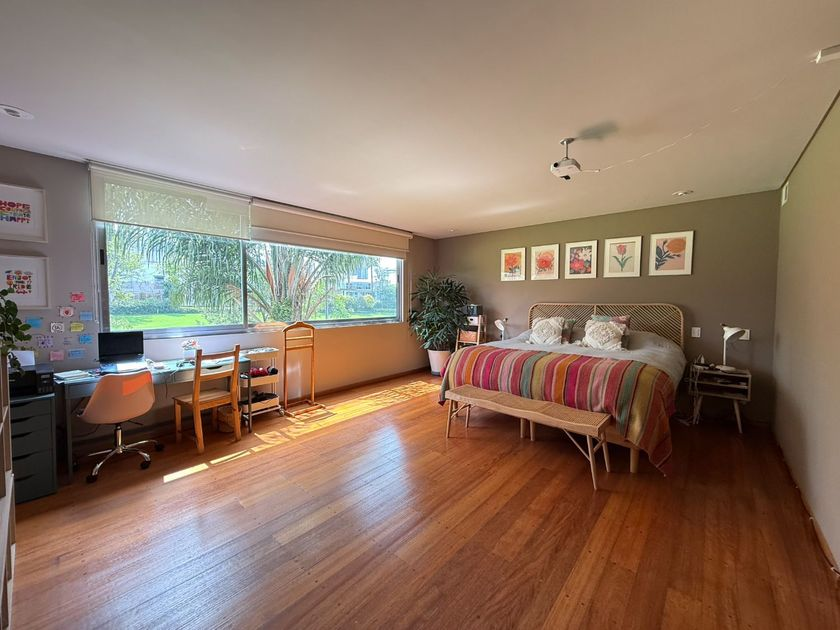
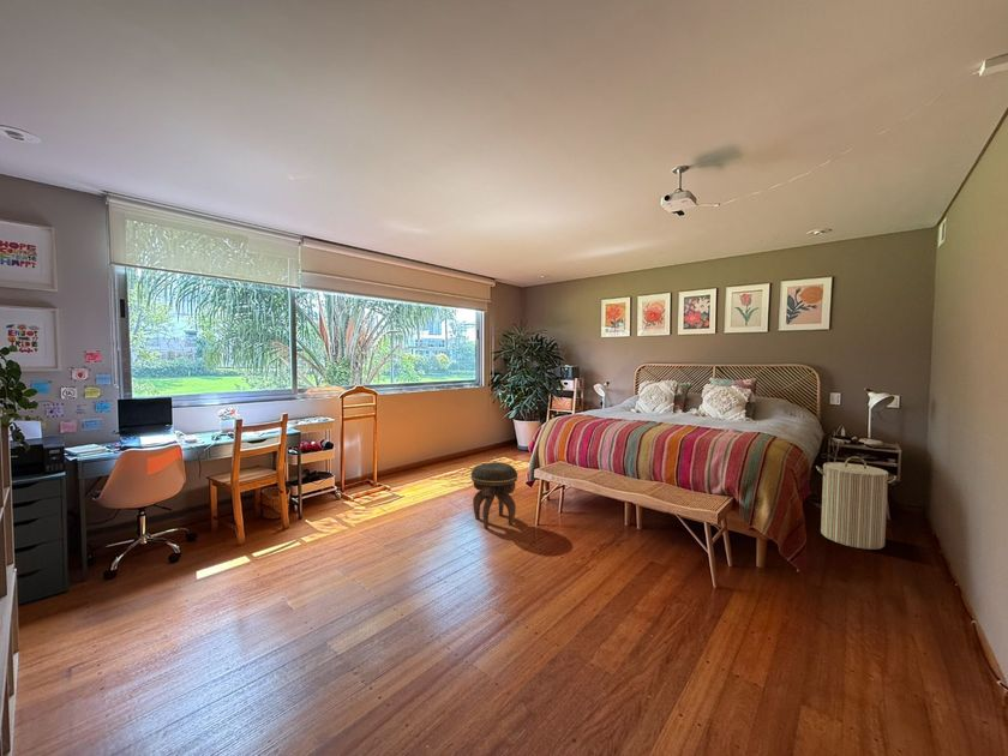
+ laundry hamper (852, 497)
+ footstool (493, 493)
